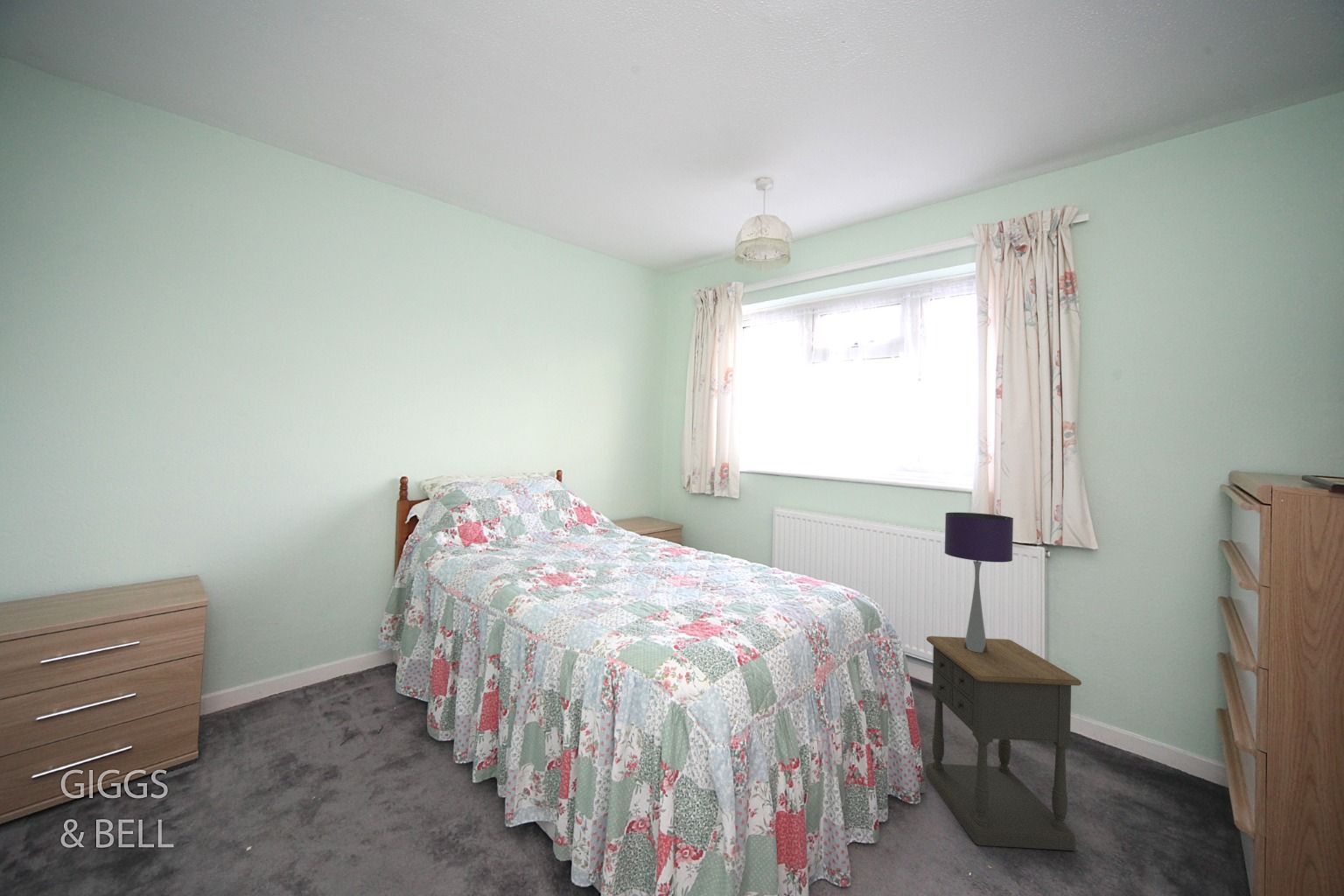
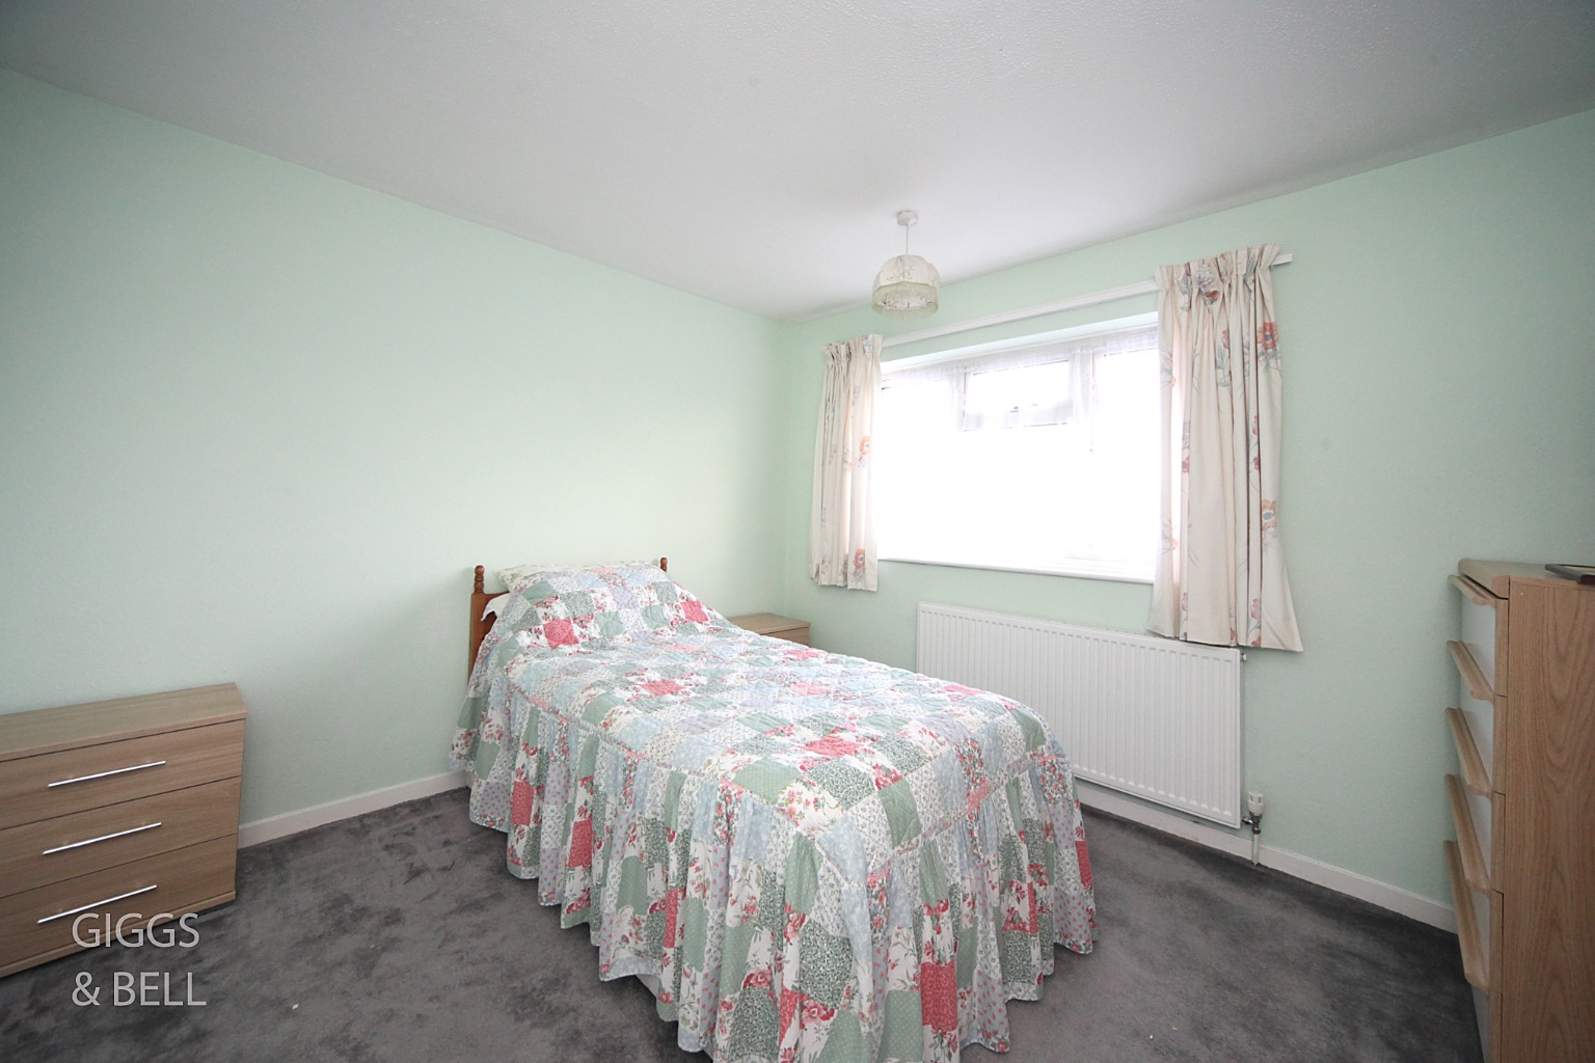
- table lamp (976, 581)
- nightstand (994, 732)
